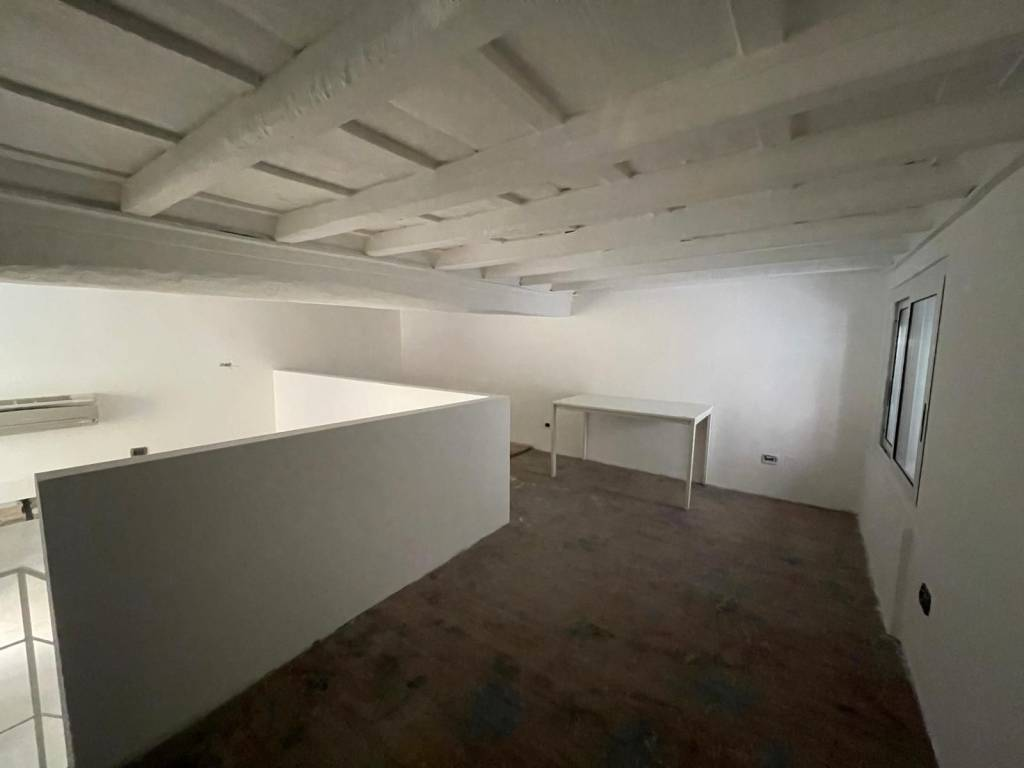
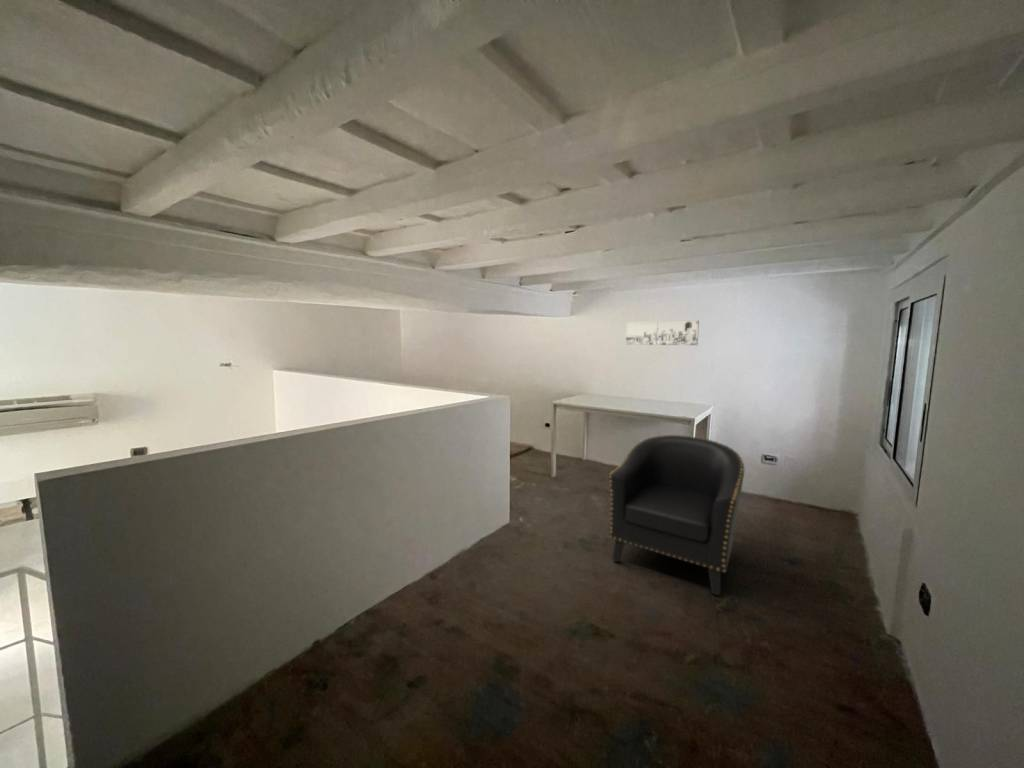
+ wall art (660, 333)
+ chair (677, 501)
